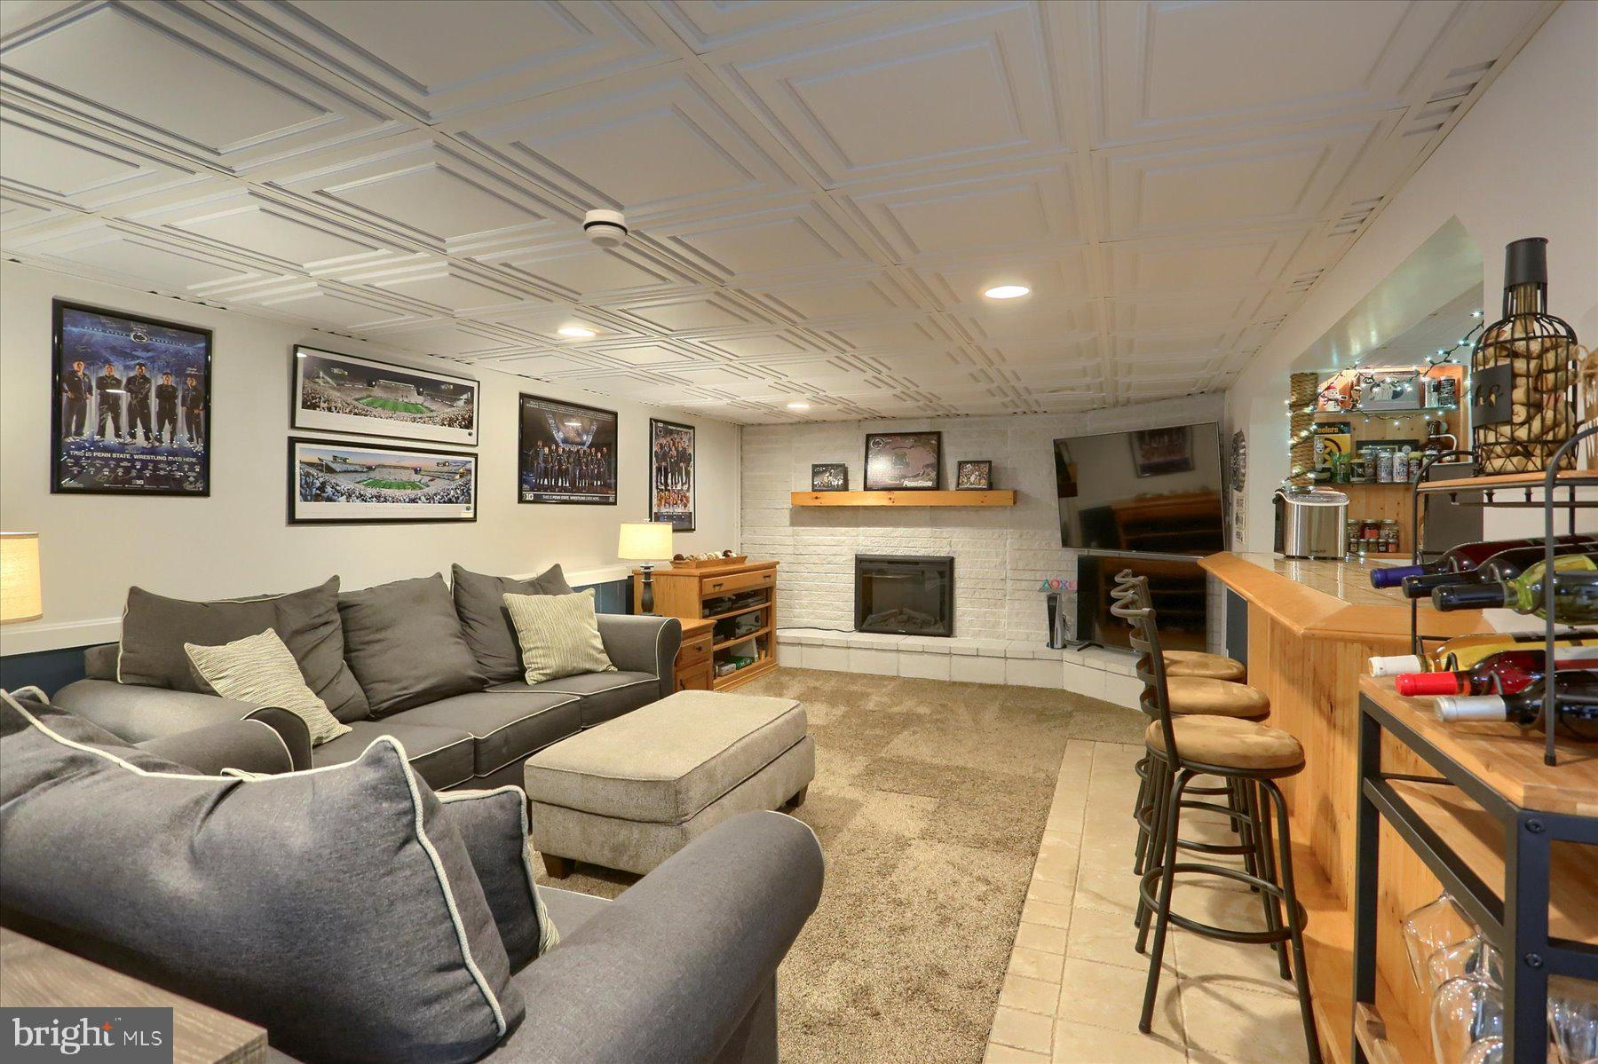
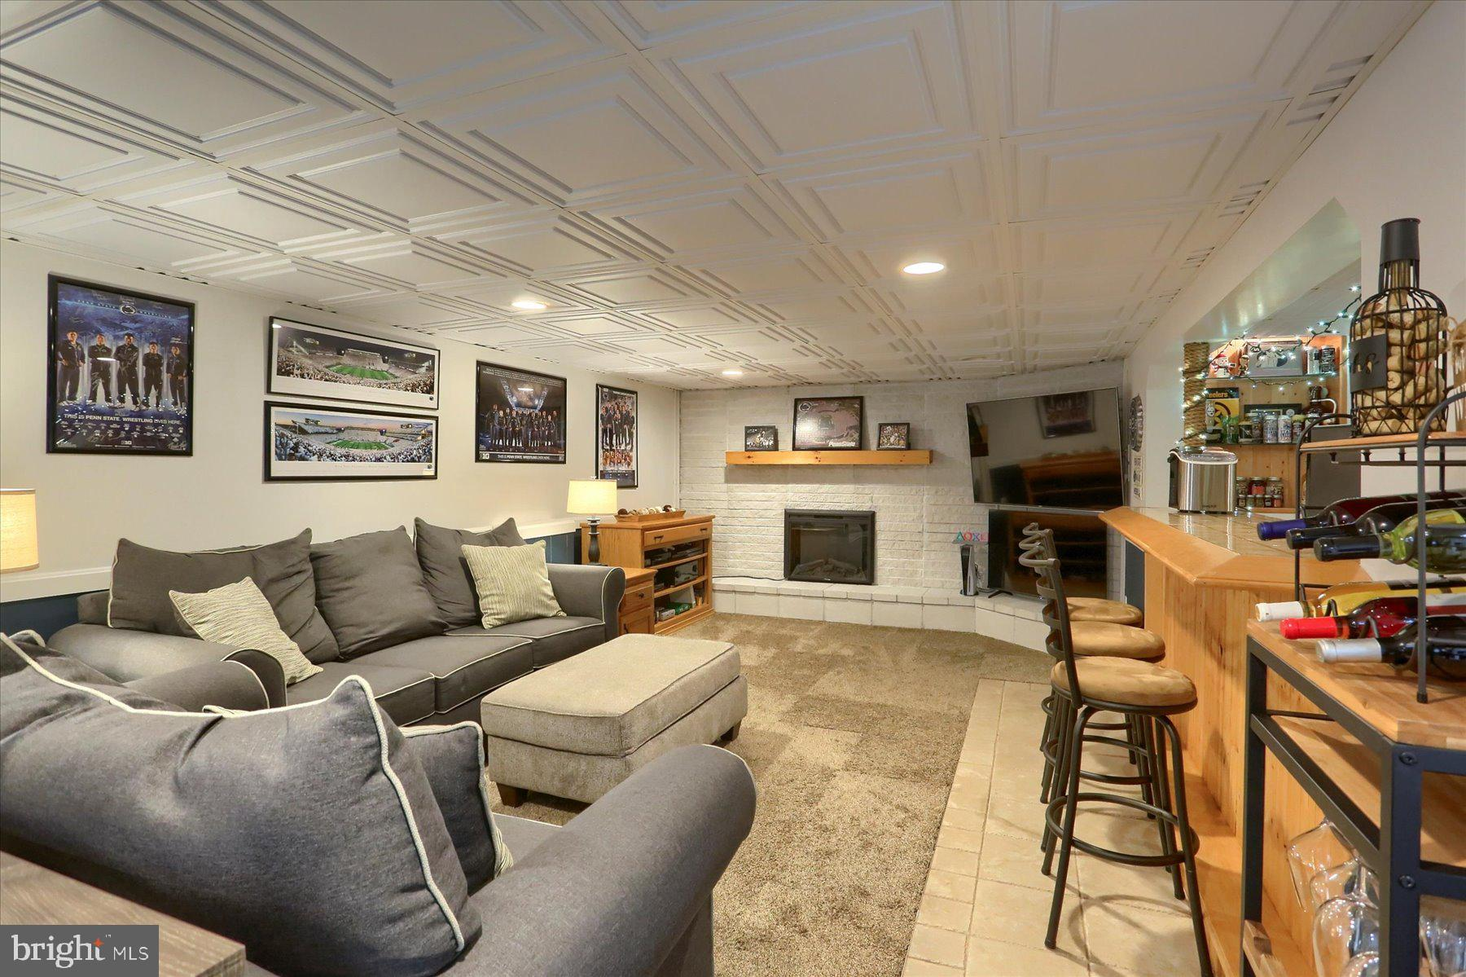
- smoke detector (606, 229)
